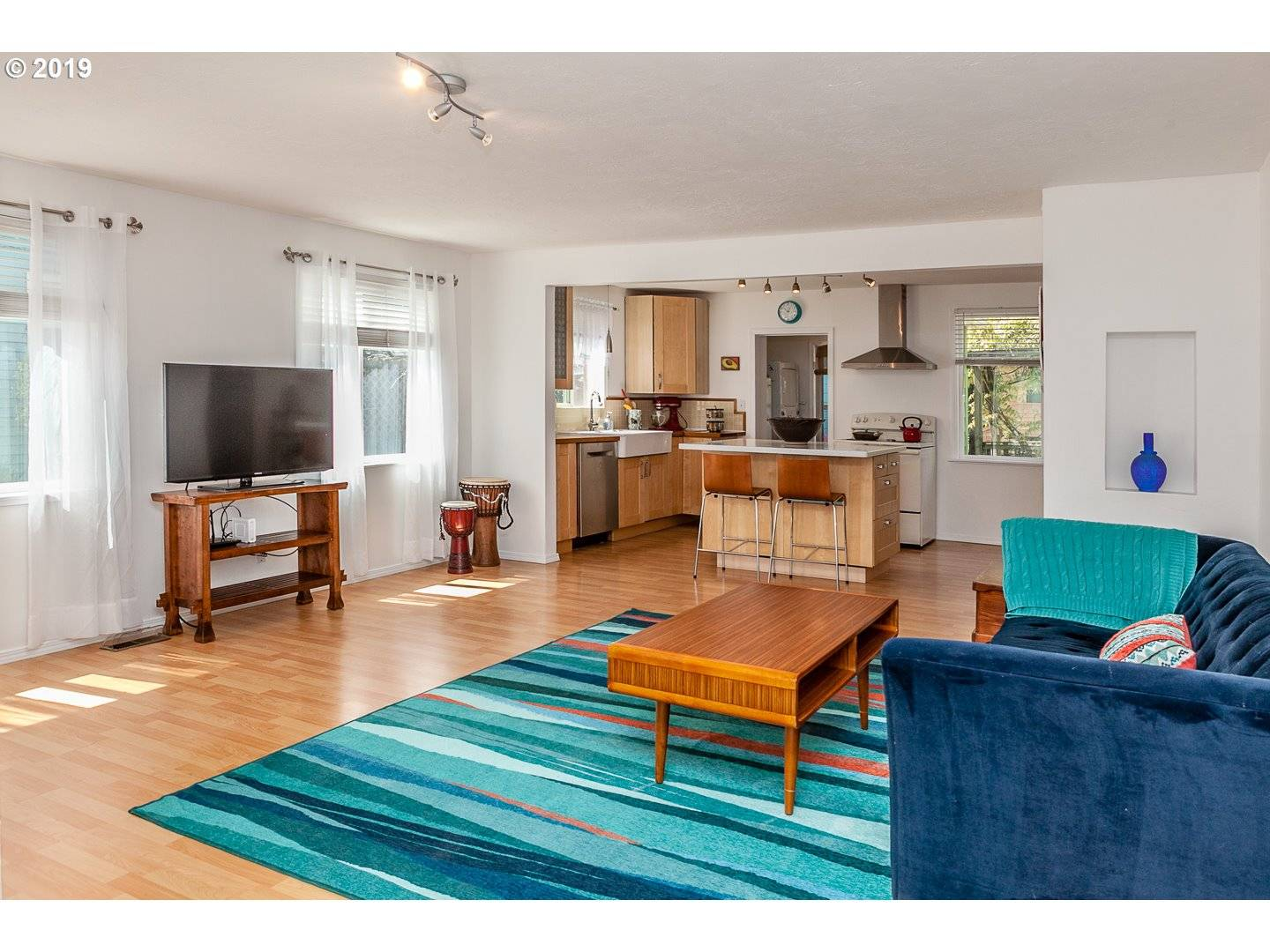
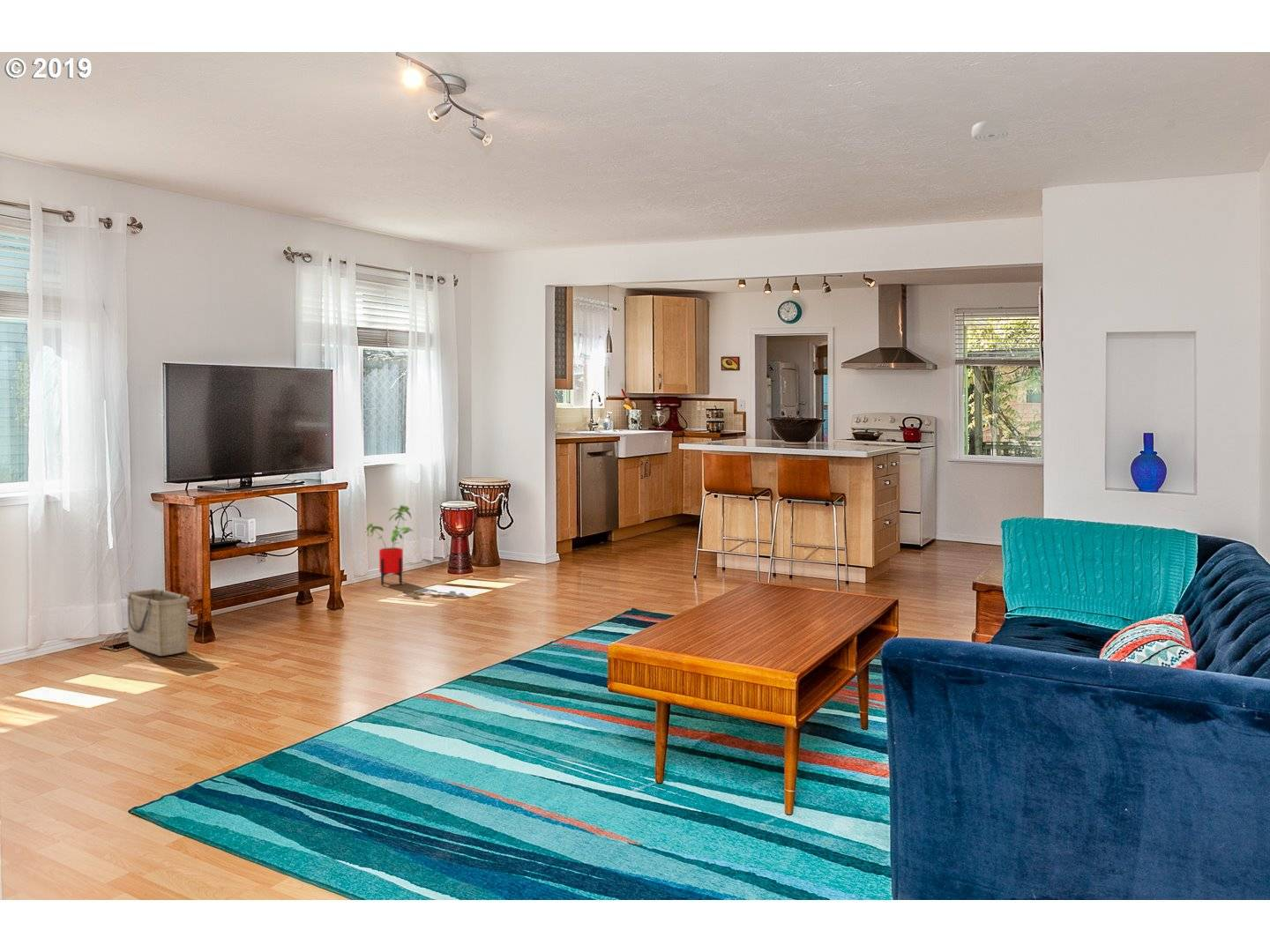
+ house plant (393, 544)
+ basket (157, 621)
+ smoke detector (991, 130)
